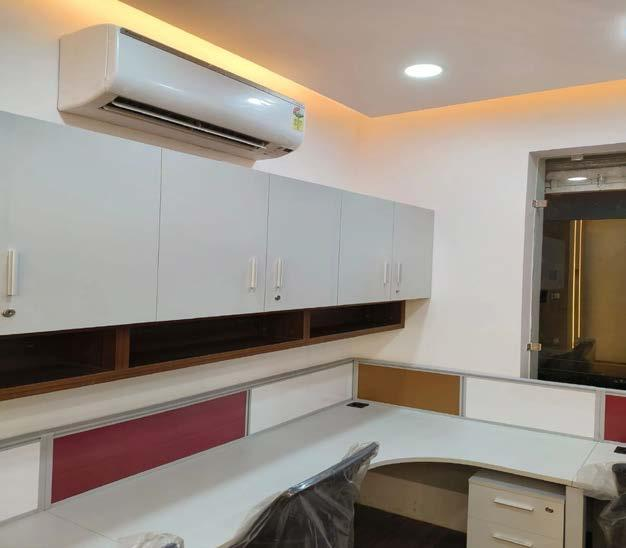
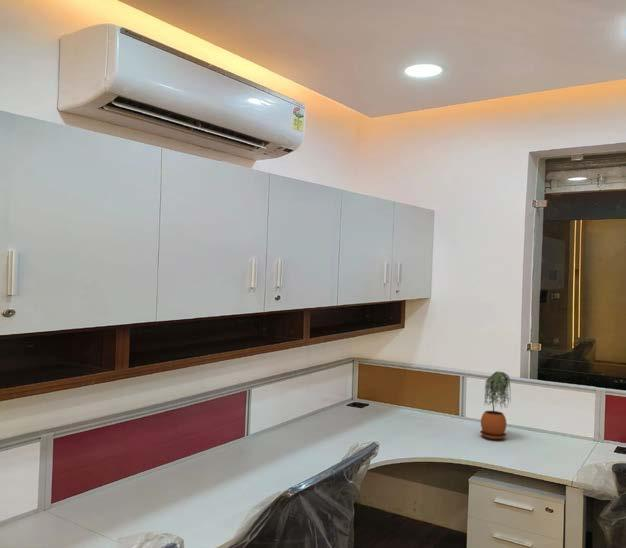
+ potted plant (497, 403)
